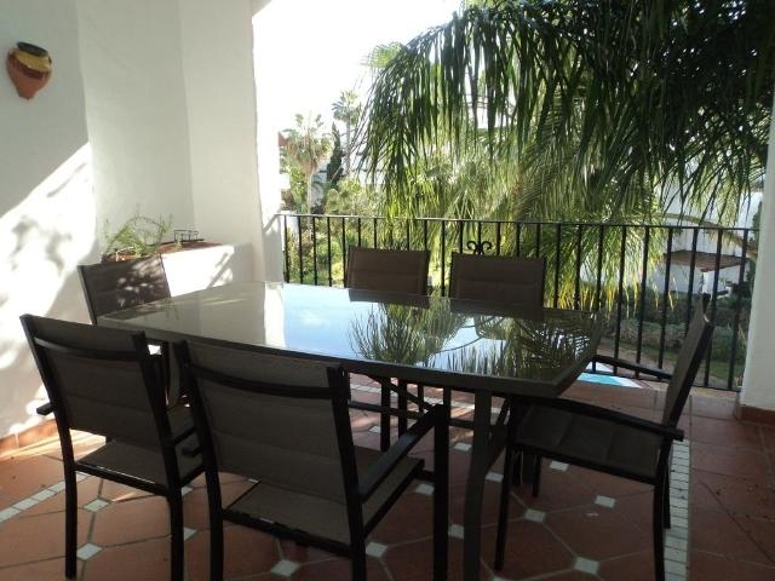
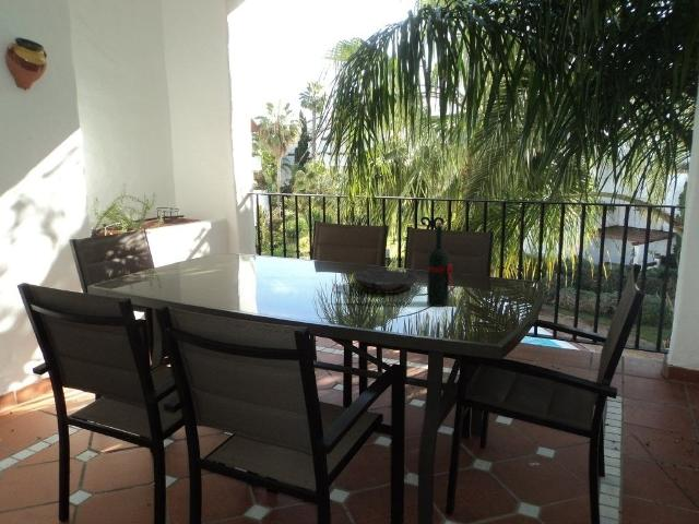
+ wine bottle (441, 263)
+ bowl (384, 282)
